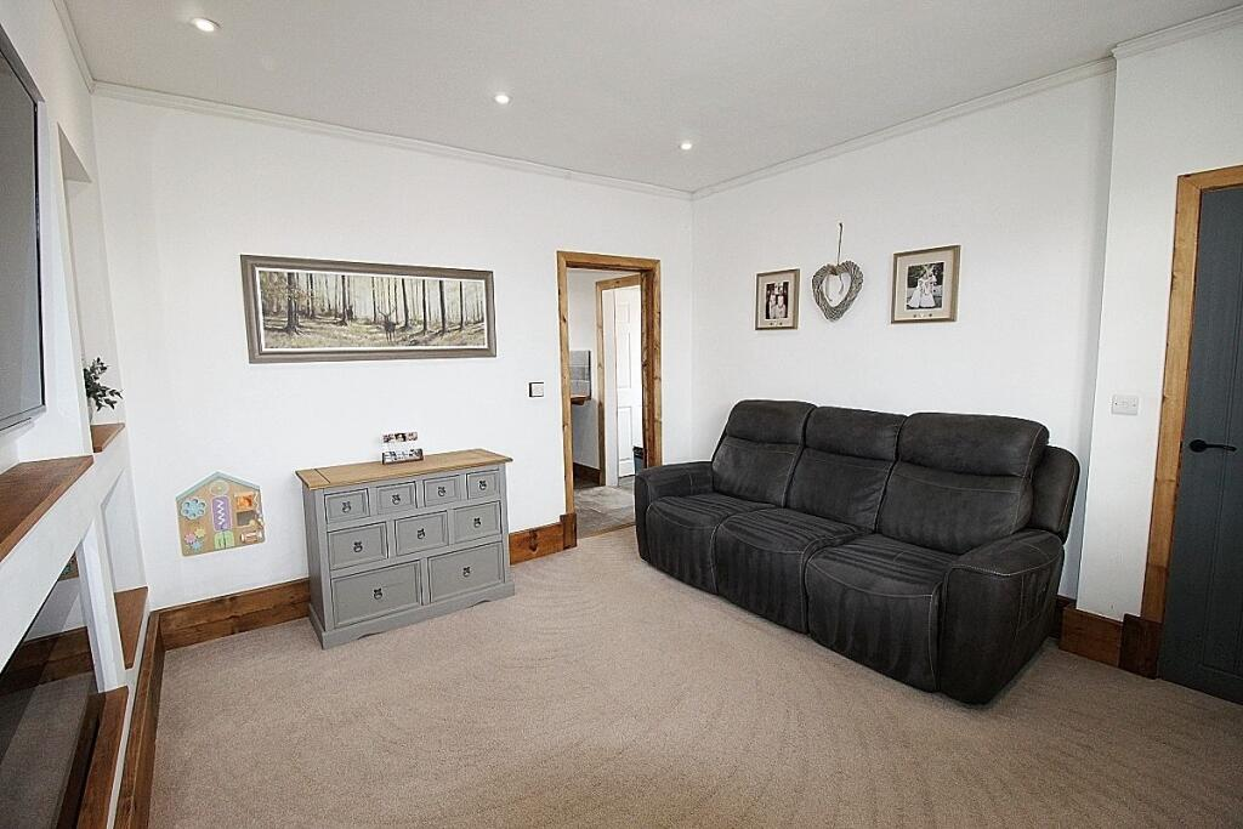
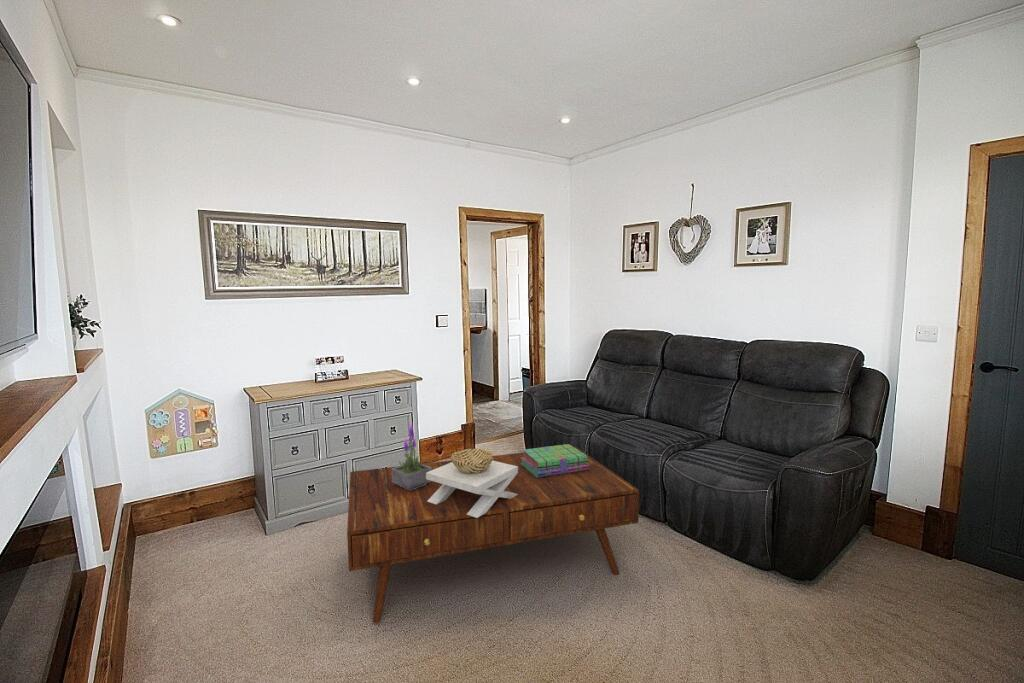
+ potted plant (411, 452)
+ decorative bowl (472, 476)
+ stack of books (554, 459)
+ coffee table (487, 521)
